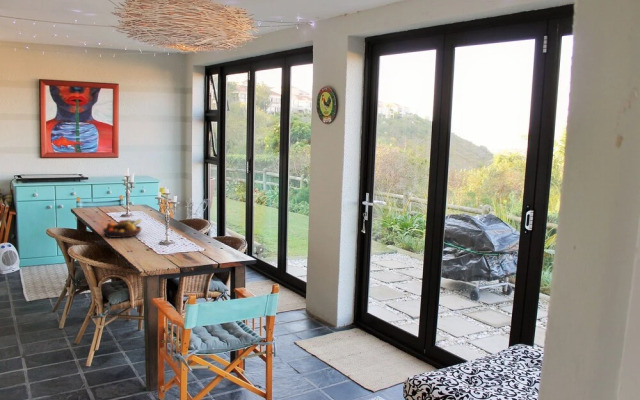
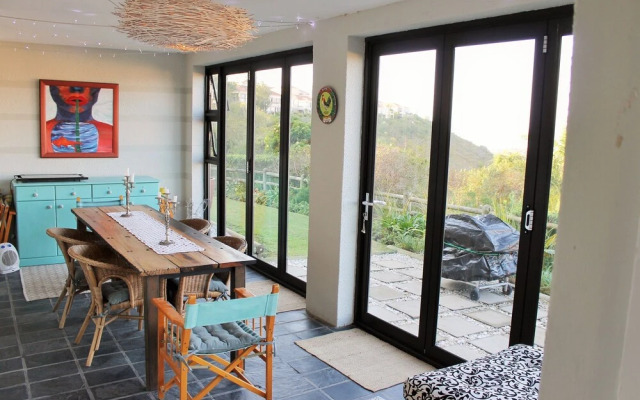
- fruit bowl (122, 226)
